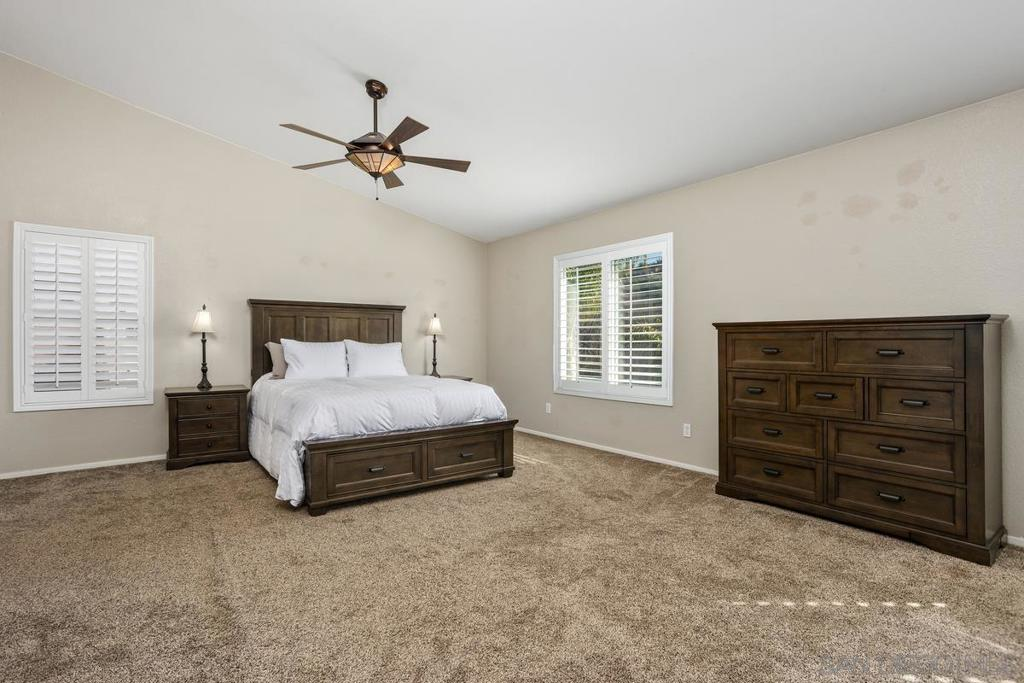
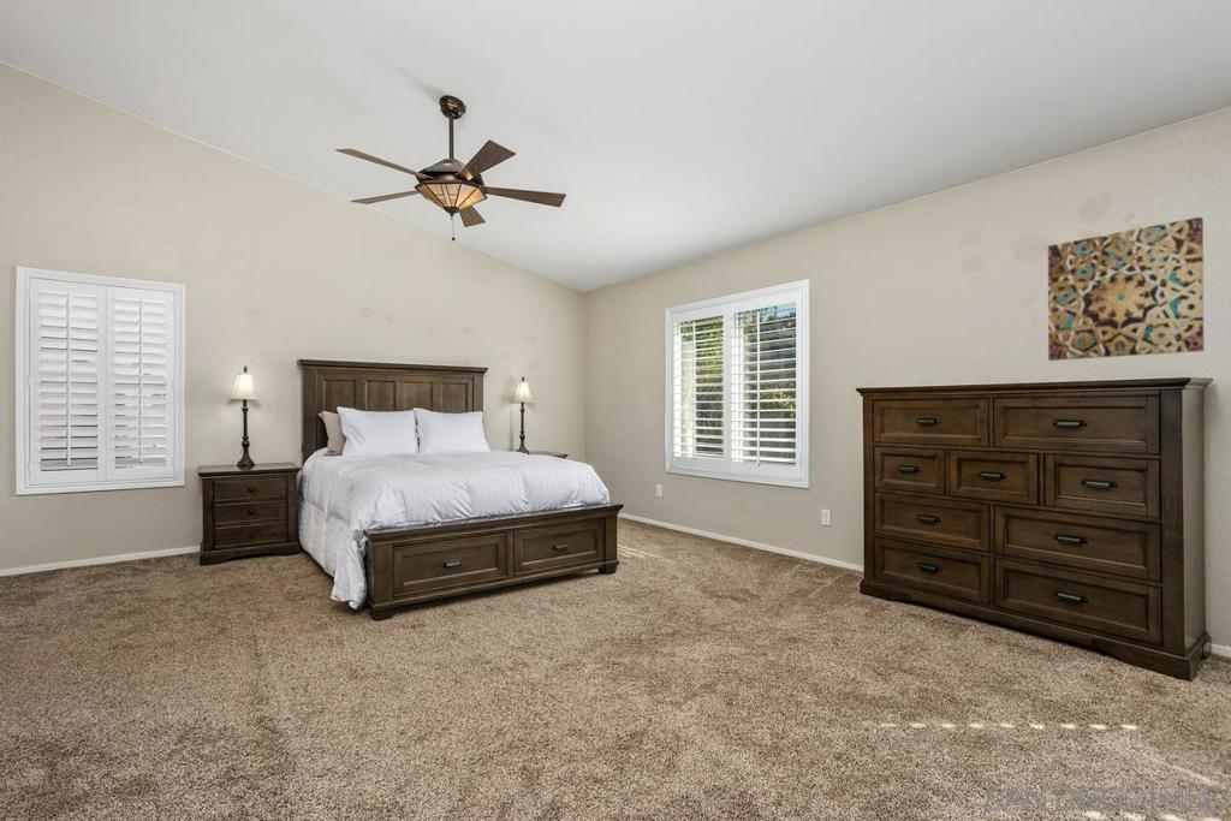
+ wall art (1119, 293)
